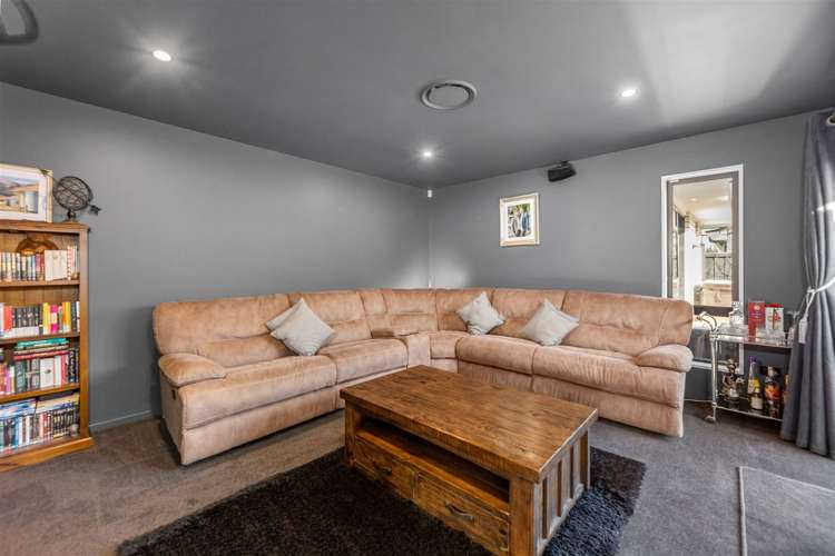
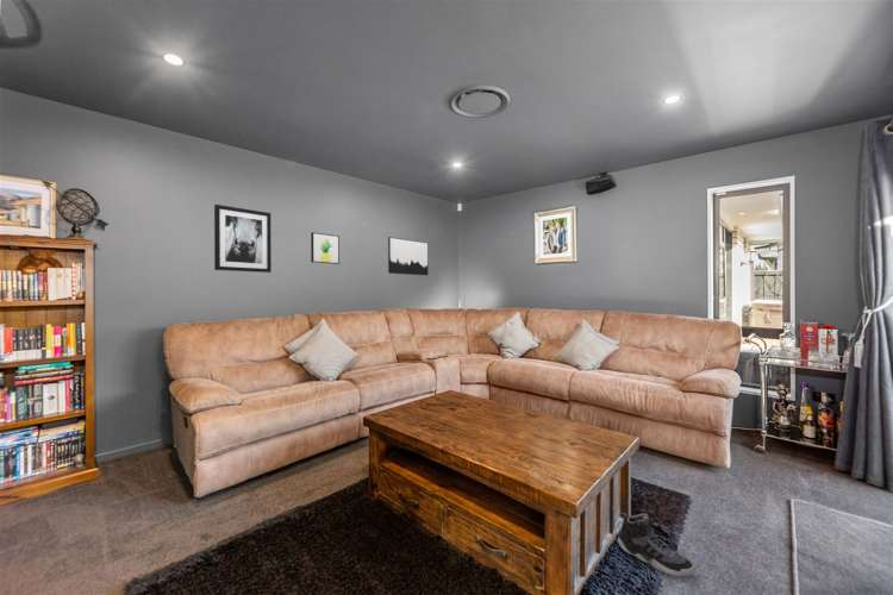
+ wall art (408, 257)
+ wall art (325, 248)
+ wall art (243, 239)
+ sneaker (654, 540)
